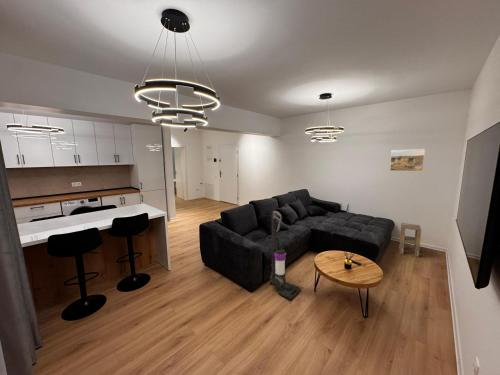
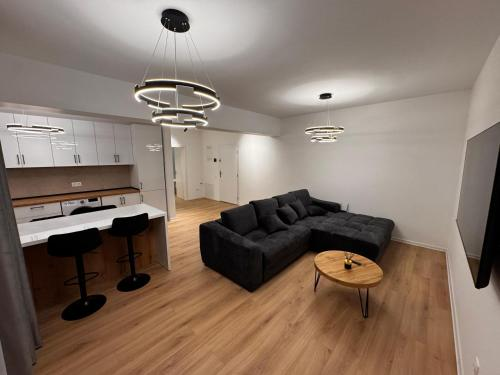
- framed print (406, 160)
- side table (409, 239)
- vacuum cleaner (282, 251)
